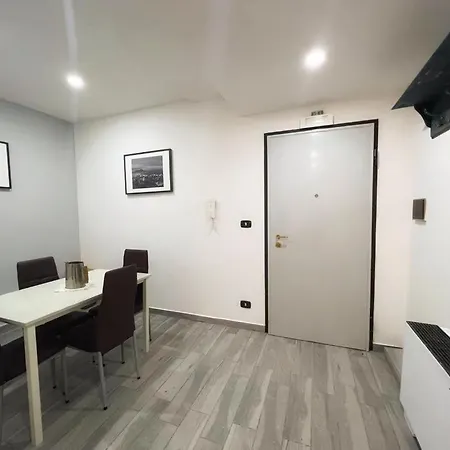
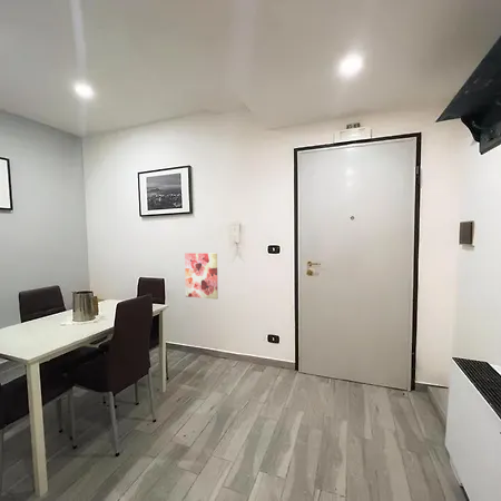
+ wall art (200, 275)
